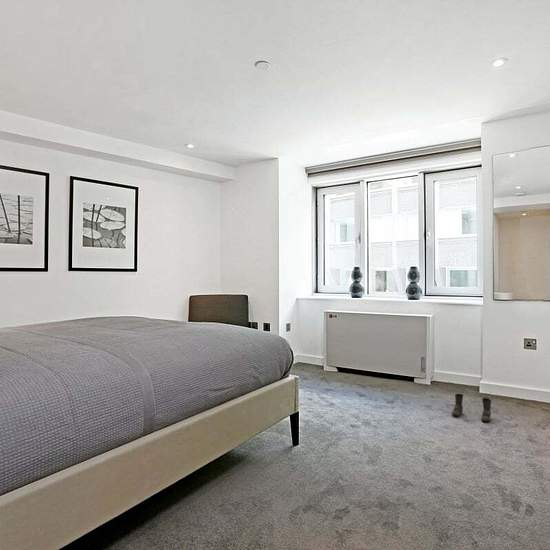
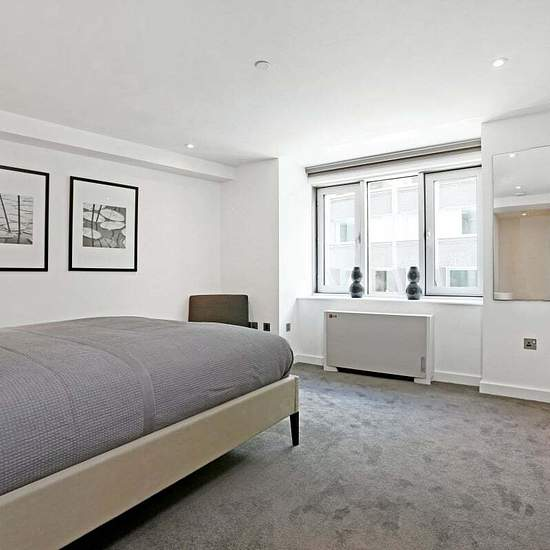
- boots (462, 407)
